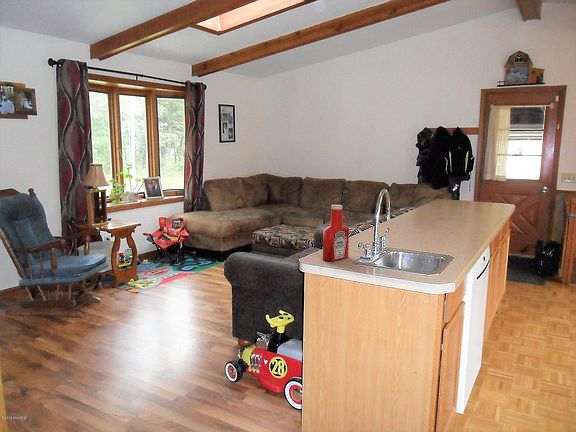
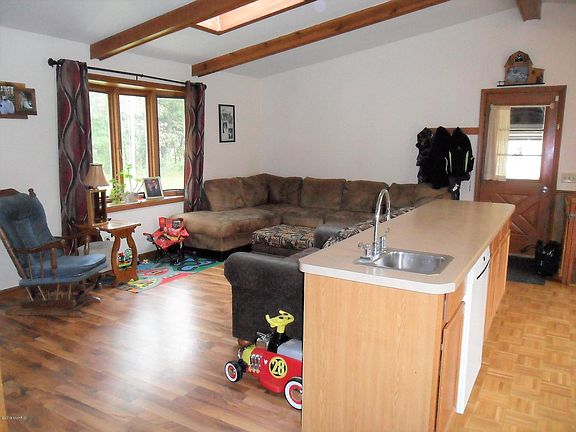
- soap bottle (336, 231)
